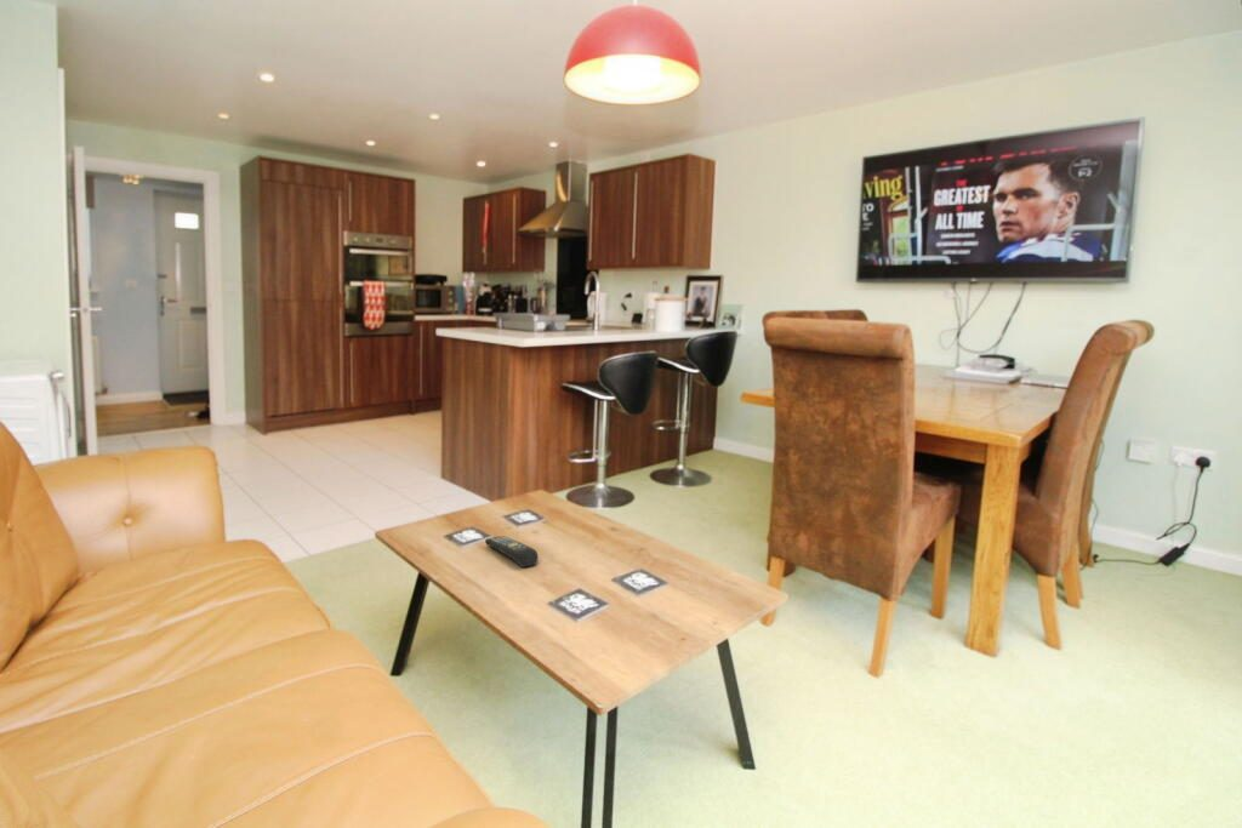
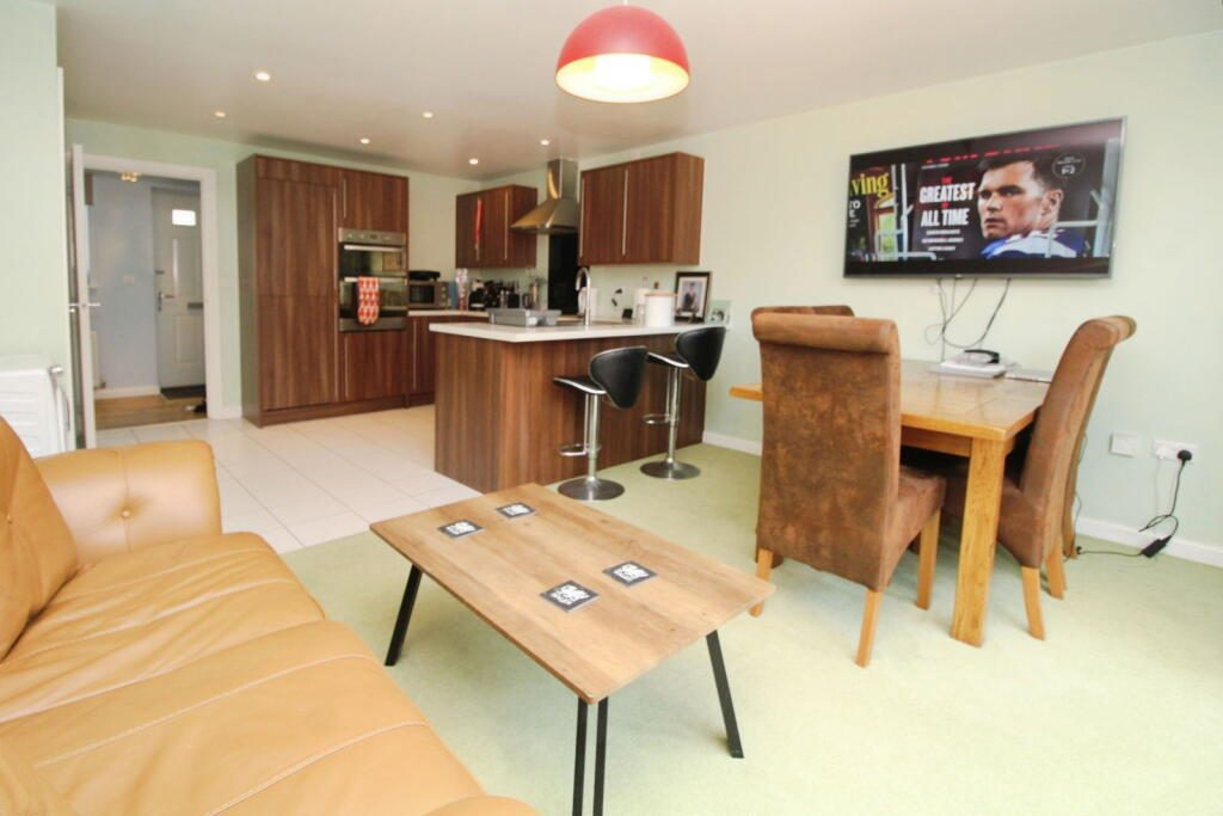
- remote control (511, 548)
